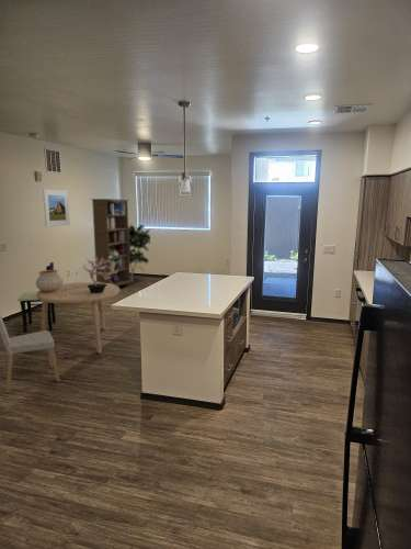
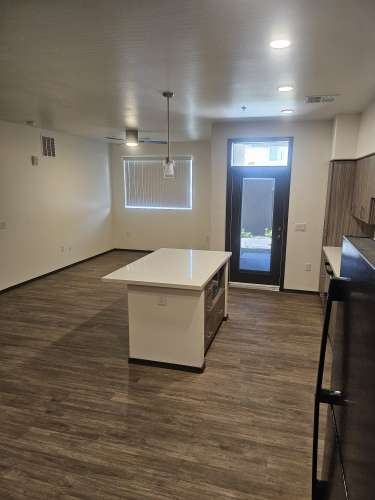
- dining chair (36, 296)
- potted plant (102, 273)
- ceramic pot (49, 281)
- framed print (57, 208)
- dining table (92, 314)
- indoor plant (130, 253)
- dining chair (27, 339)
- bookcase (112, 245)
